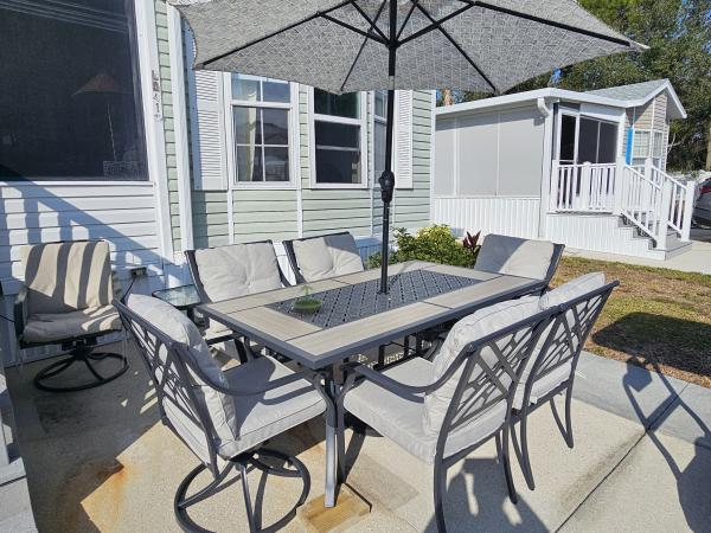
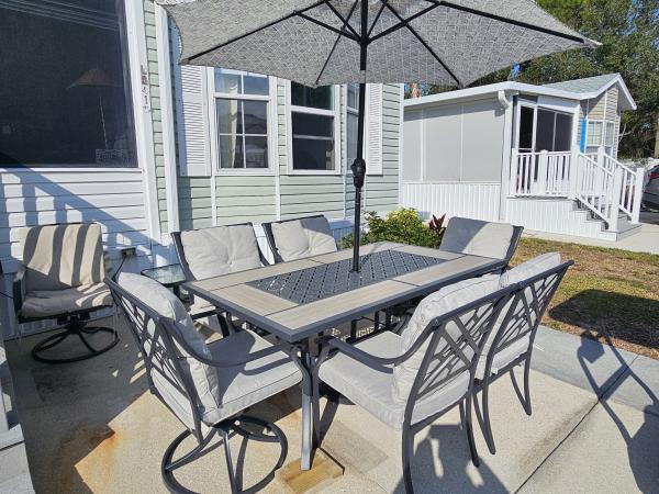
- terrarium (306, 285)
